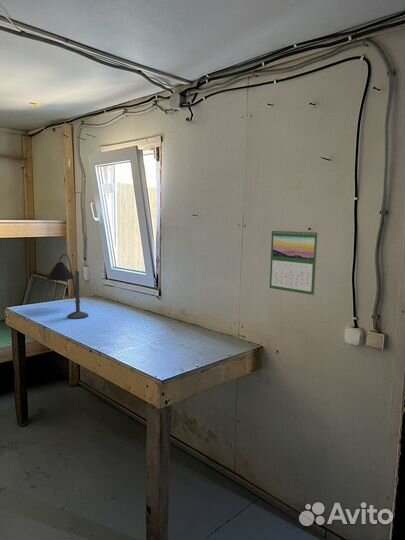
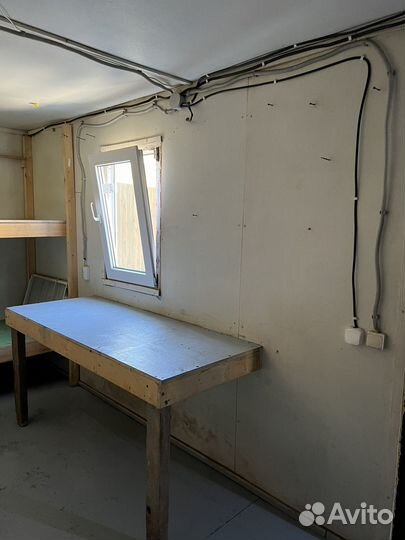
- calendar (292, 260)
- desk lamp (67, 279)
